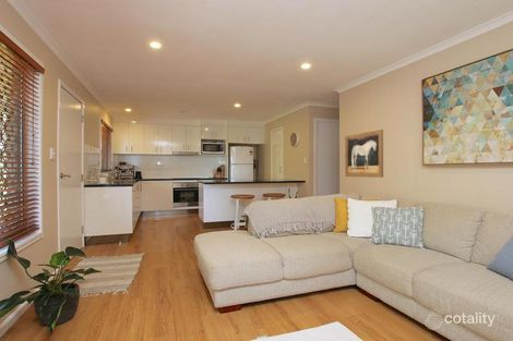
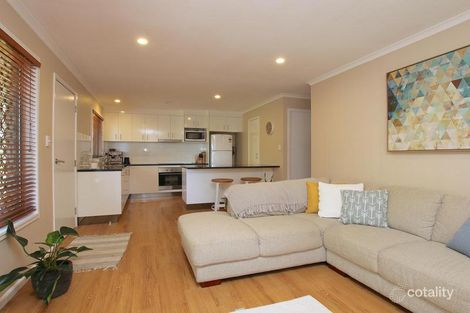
- wall art (362, 155)
